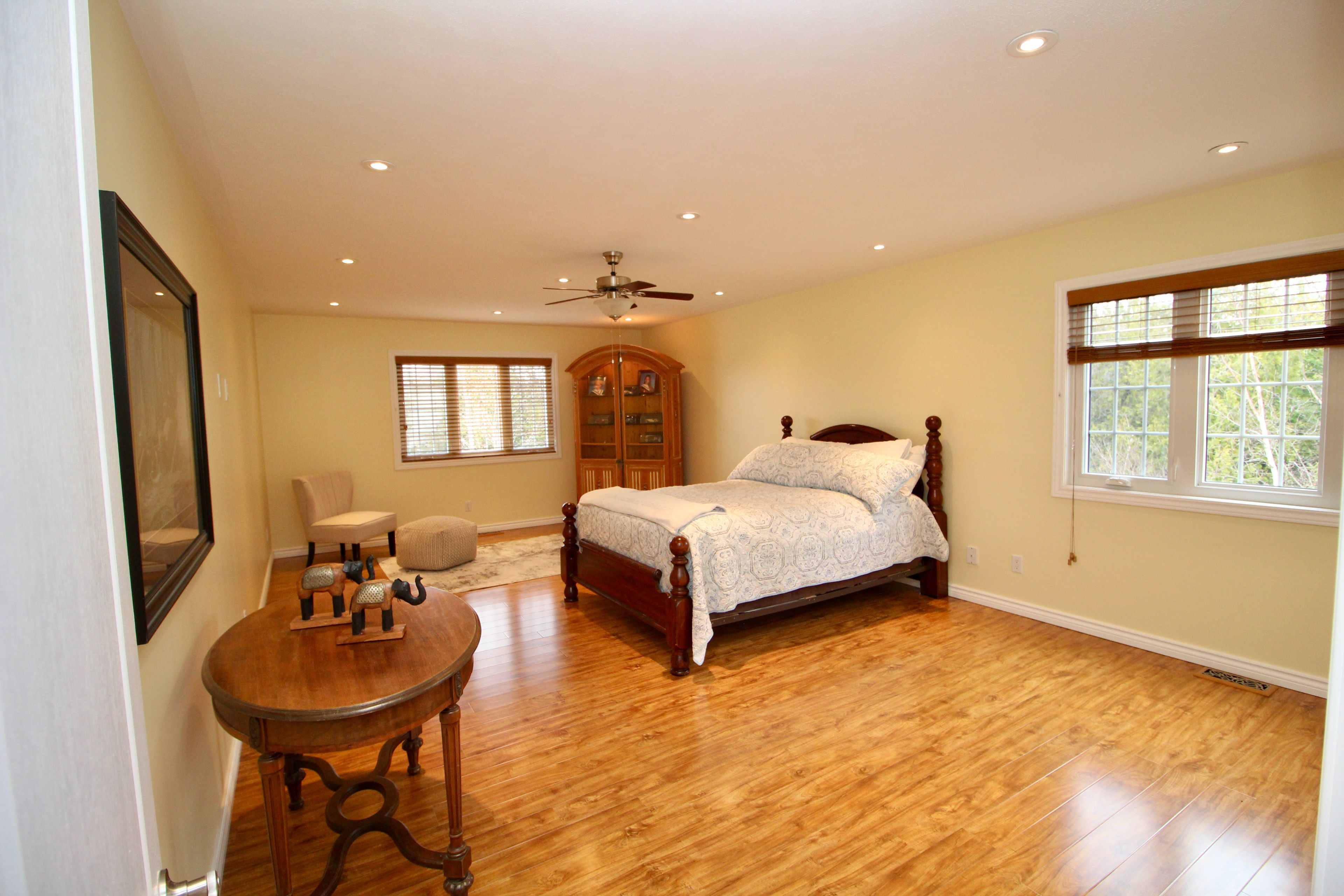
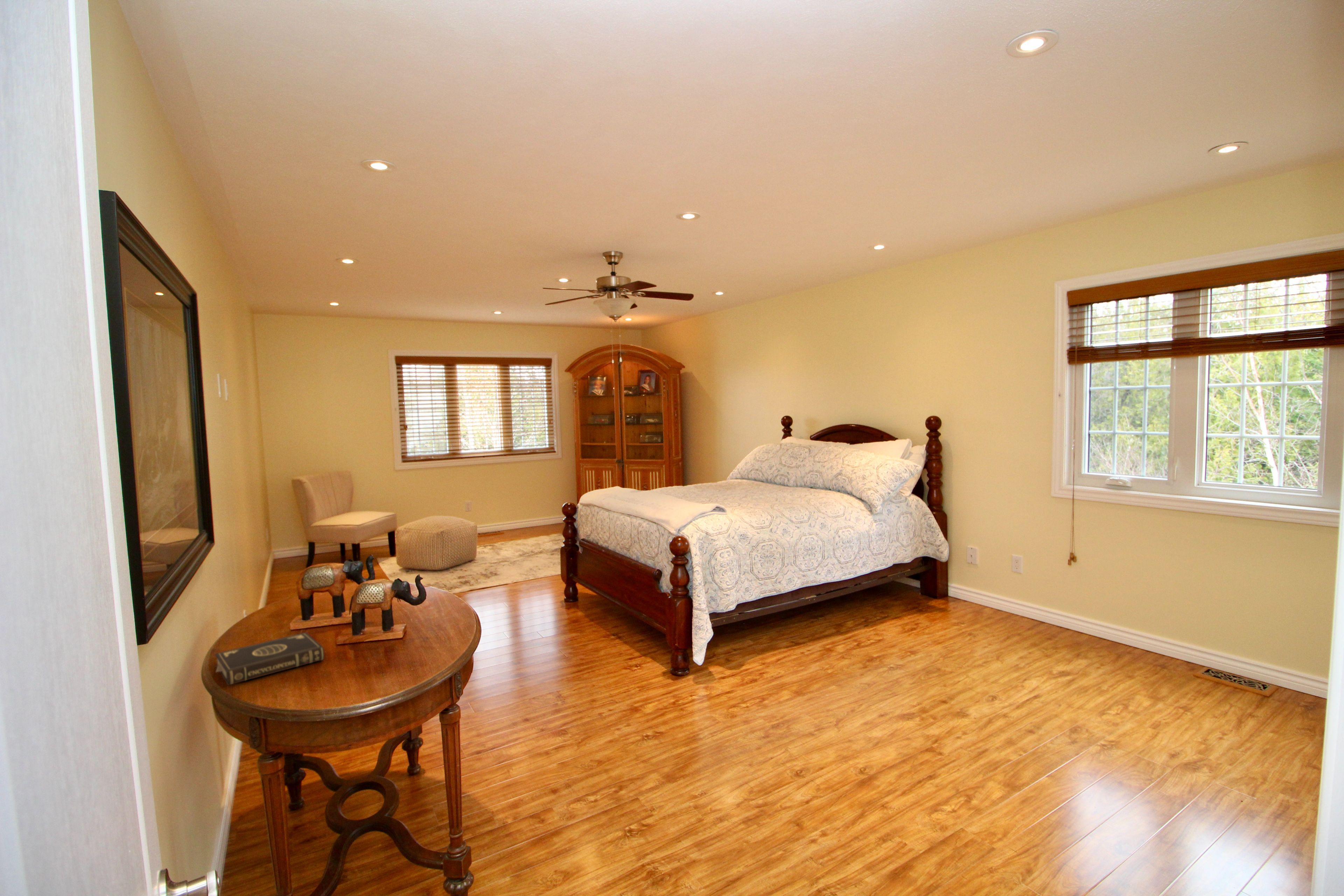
+ book (270, 657)
